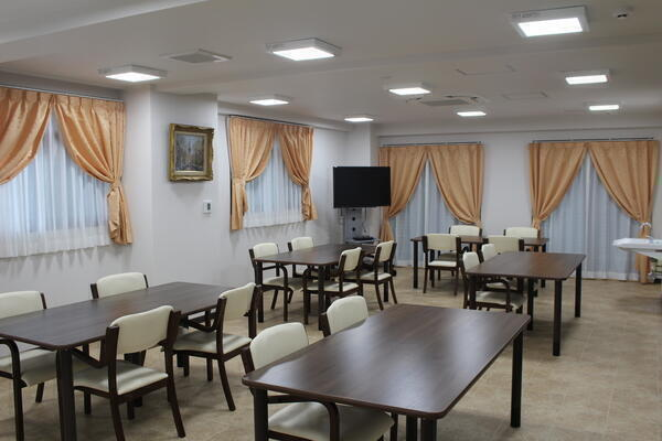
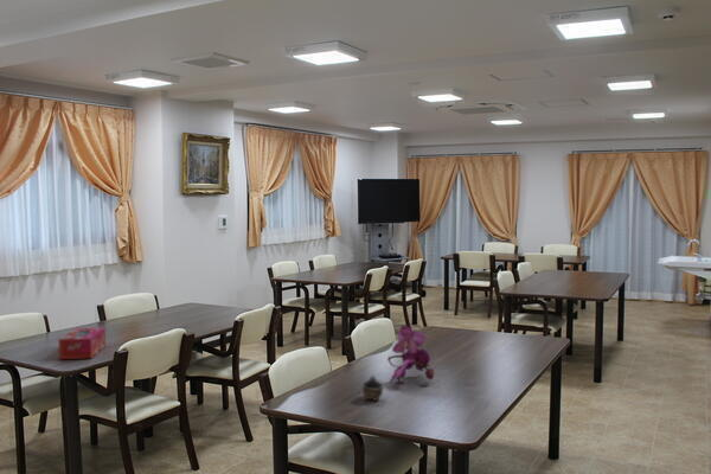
+ cup (373, 387)
+ tissue box (83, 342)
+ flower (409, 353)
